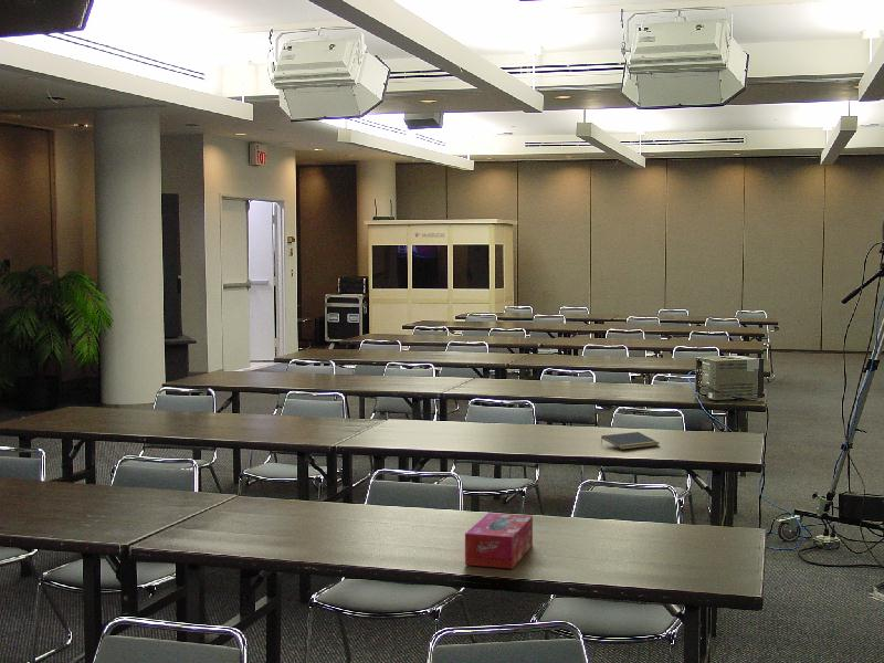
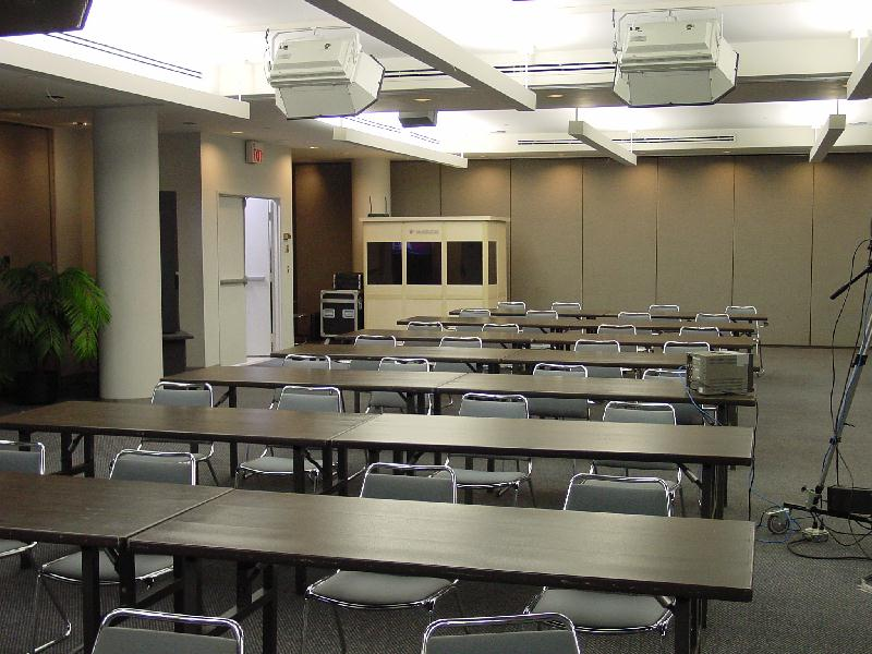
- tissue box (499, 539)
- notepad (630, 440)
